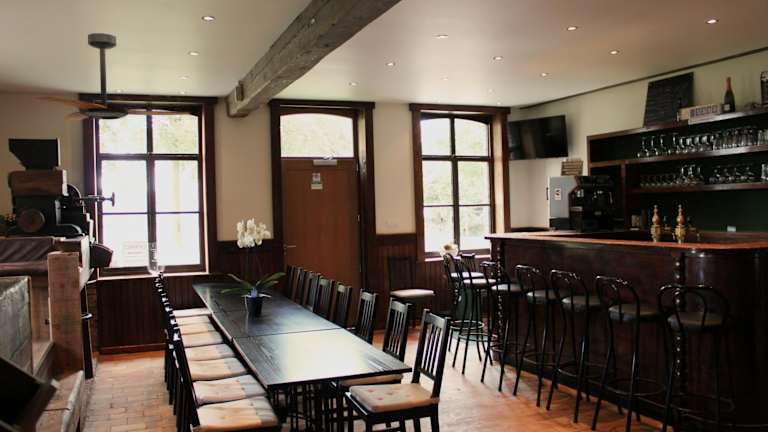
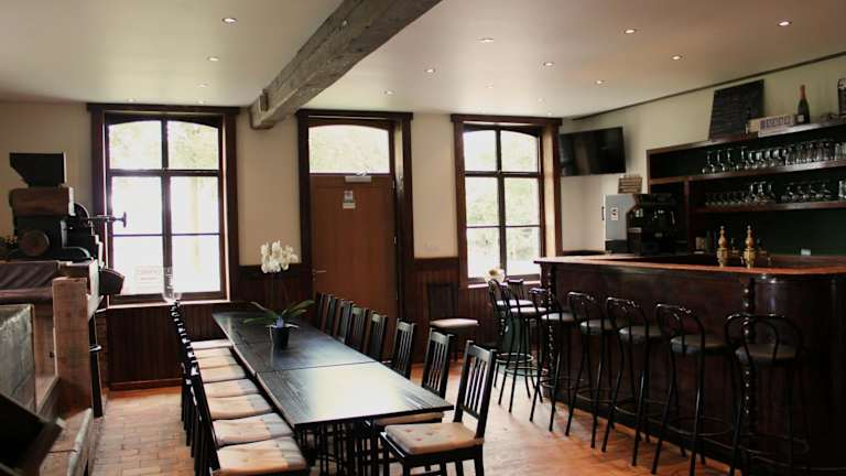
- ceiling fan (105, 78)
